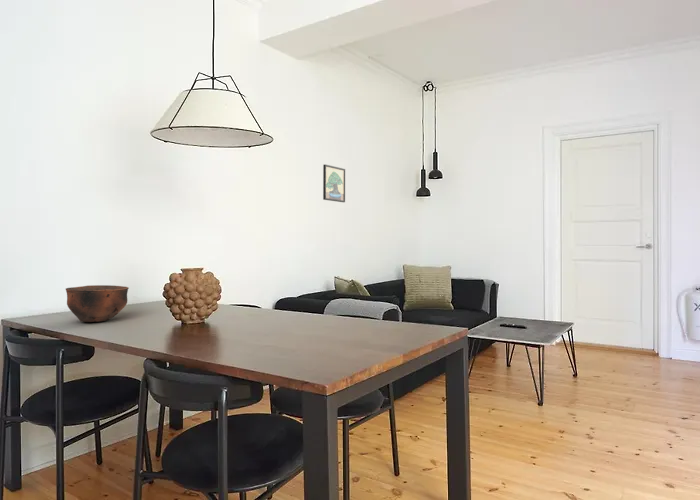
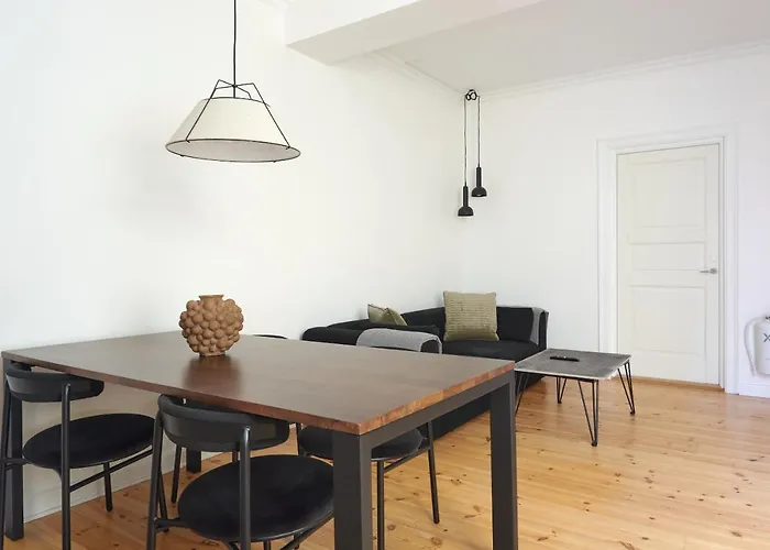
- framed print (334, 183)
- bowl (97, 303)
